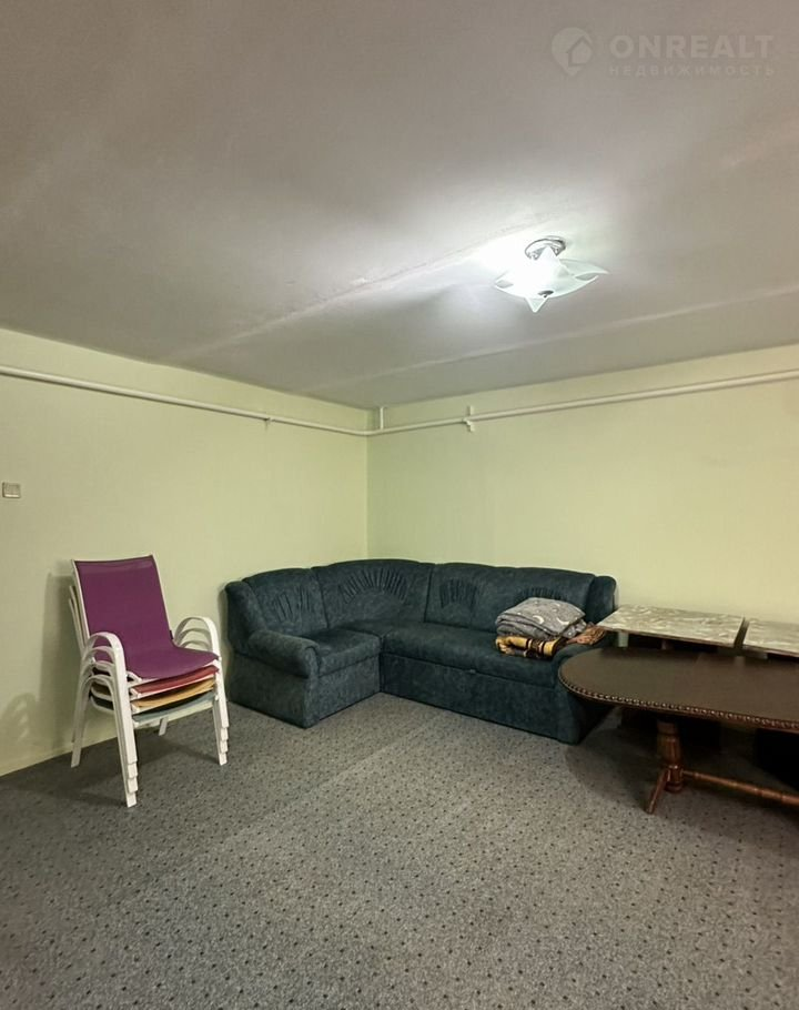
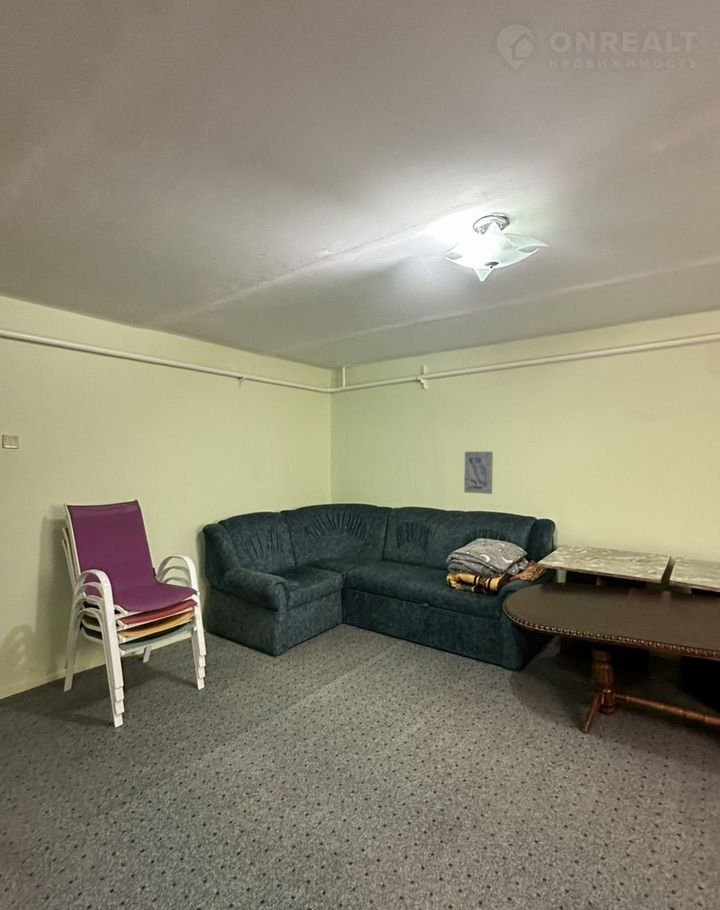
+ wall art (478, 472)
